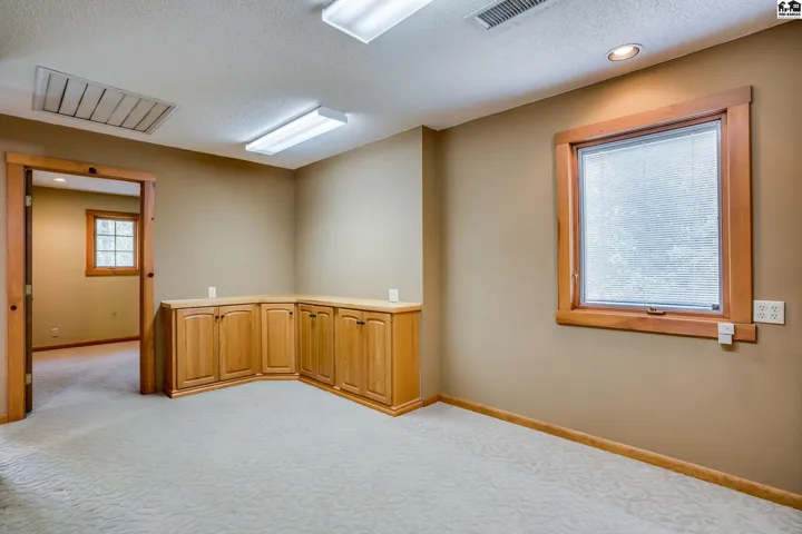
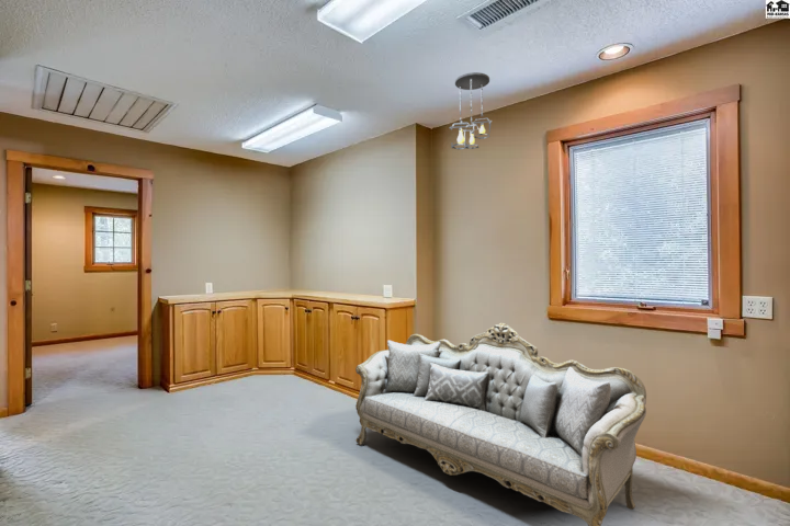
+ settee (477, 379)
+ ceiling light fixture (471, 116)
